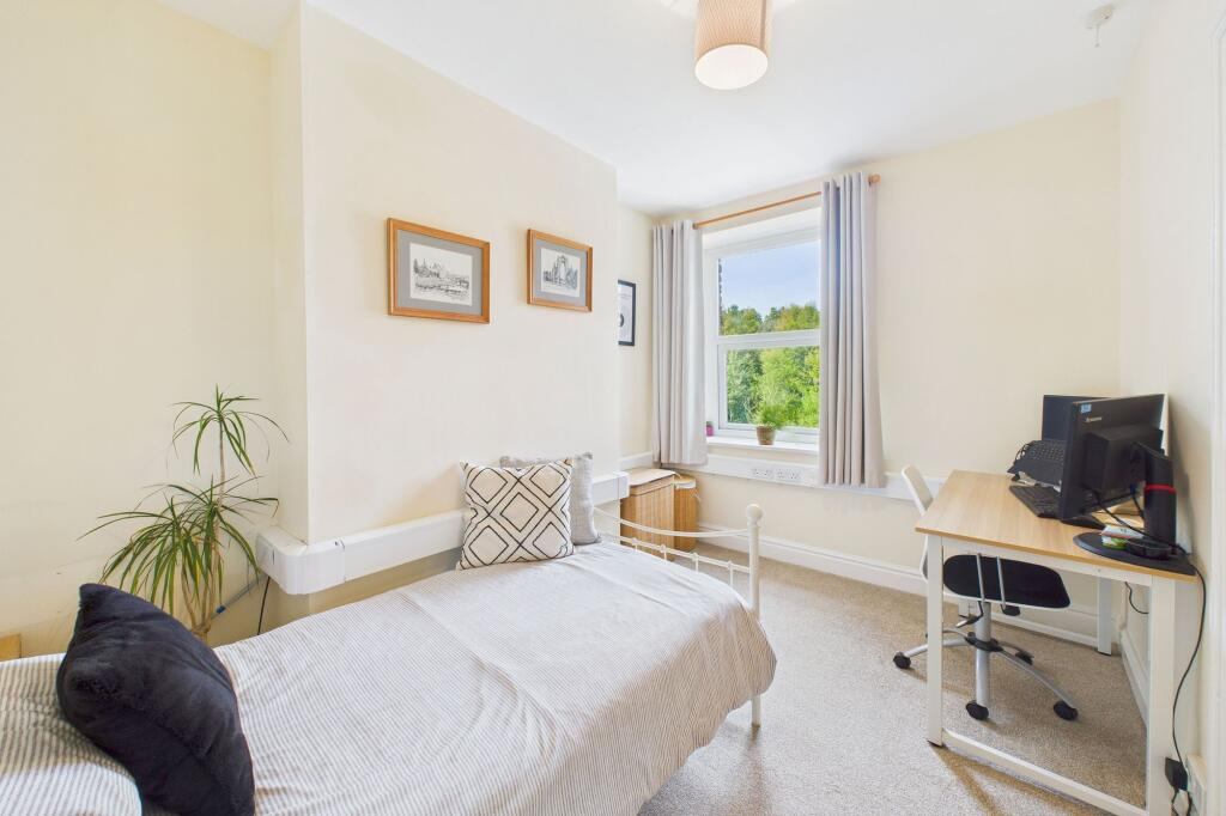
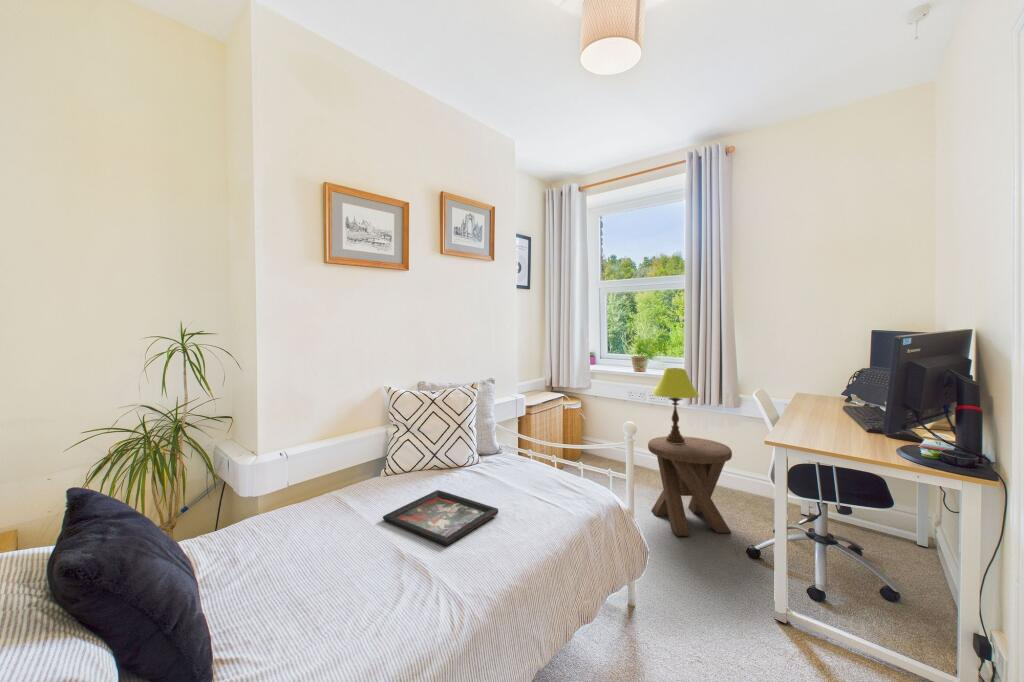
+ table lamp (675, 404)
+ music stool (688, 483)
+ decorative tray (441, 514)
